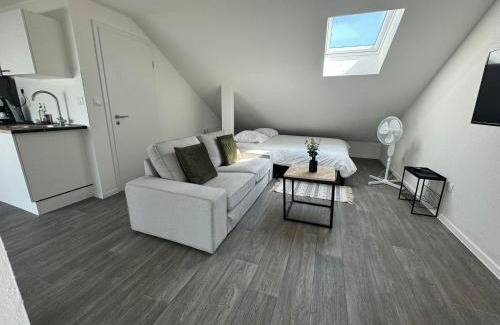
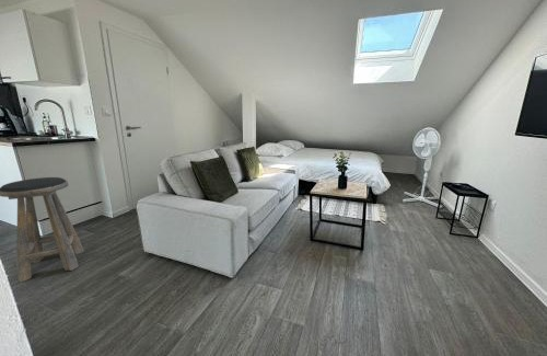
+ stool (50, 222)
